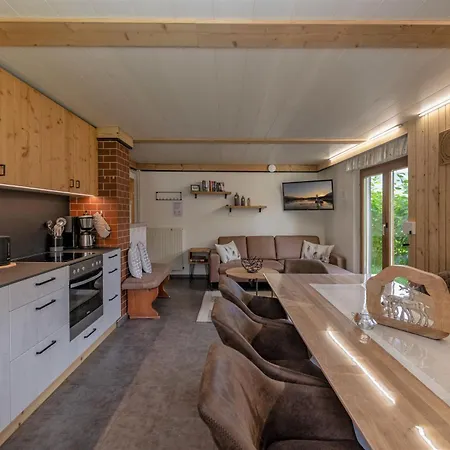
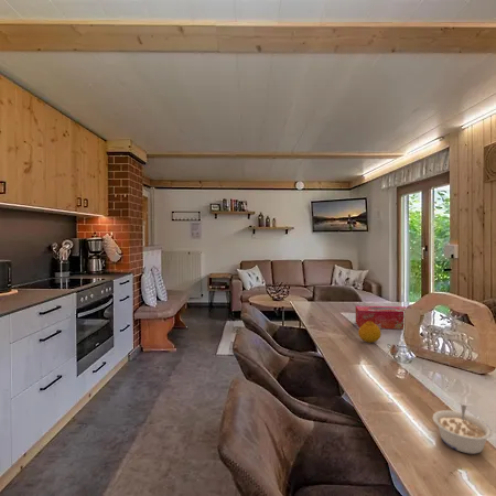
+ tissue box (382, 316)
+ fruit (369, 331)
+ legume (460, 430)
